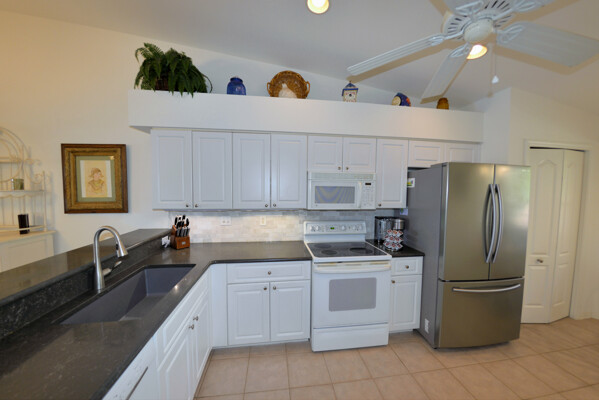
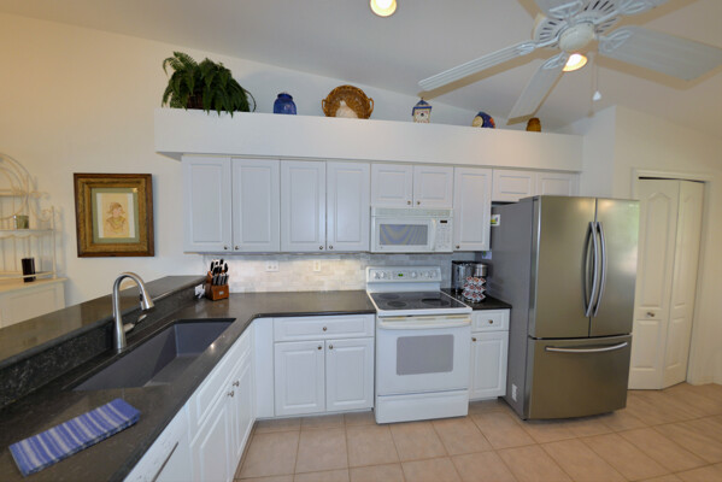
+ dish towel (81, 429)
